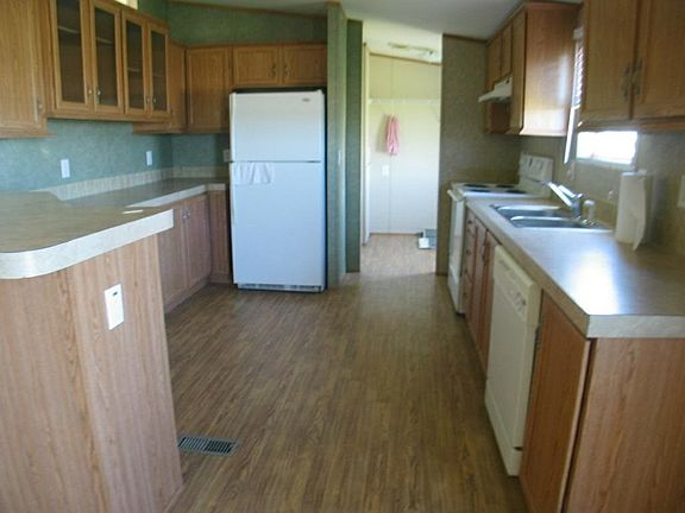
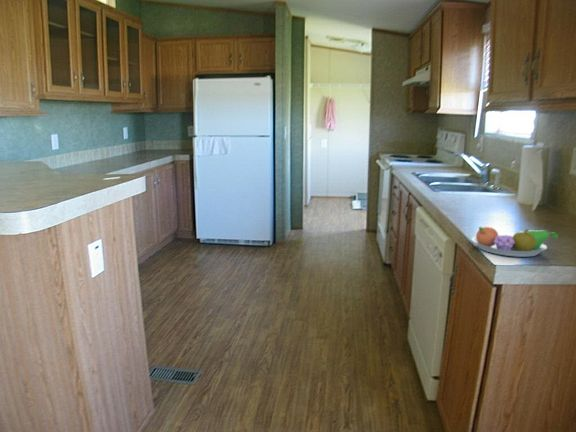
+ fruit bowl (511, 236)
